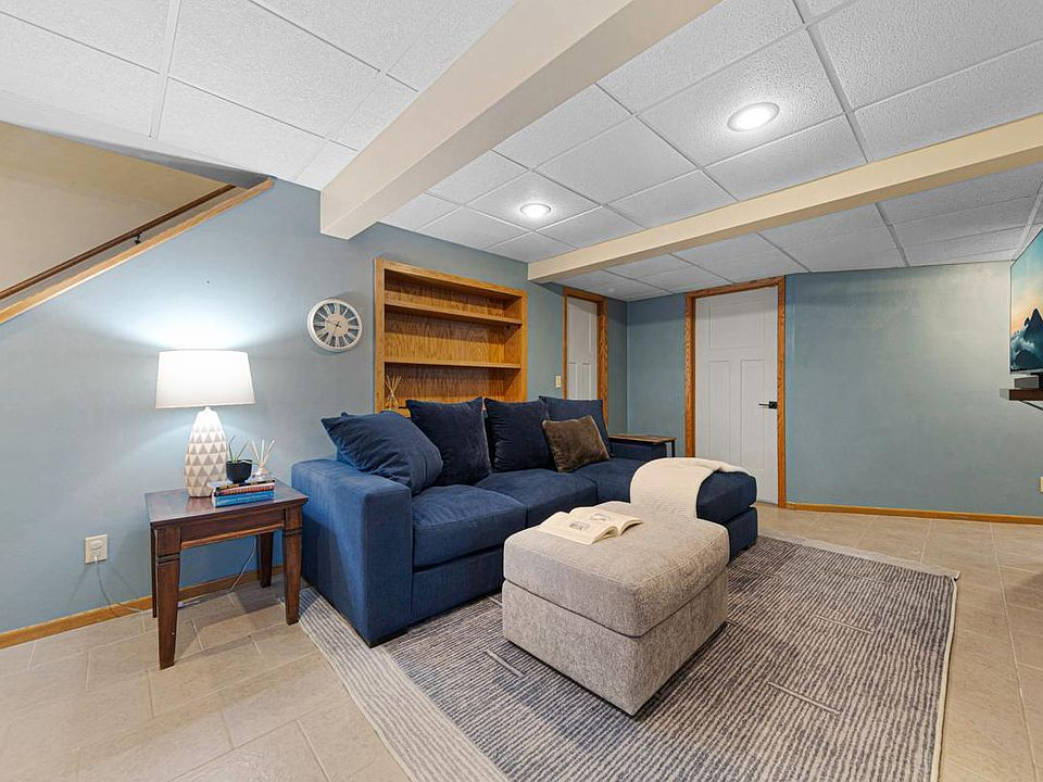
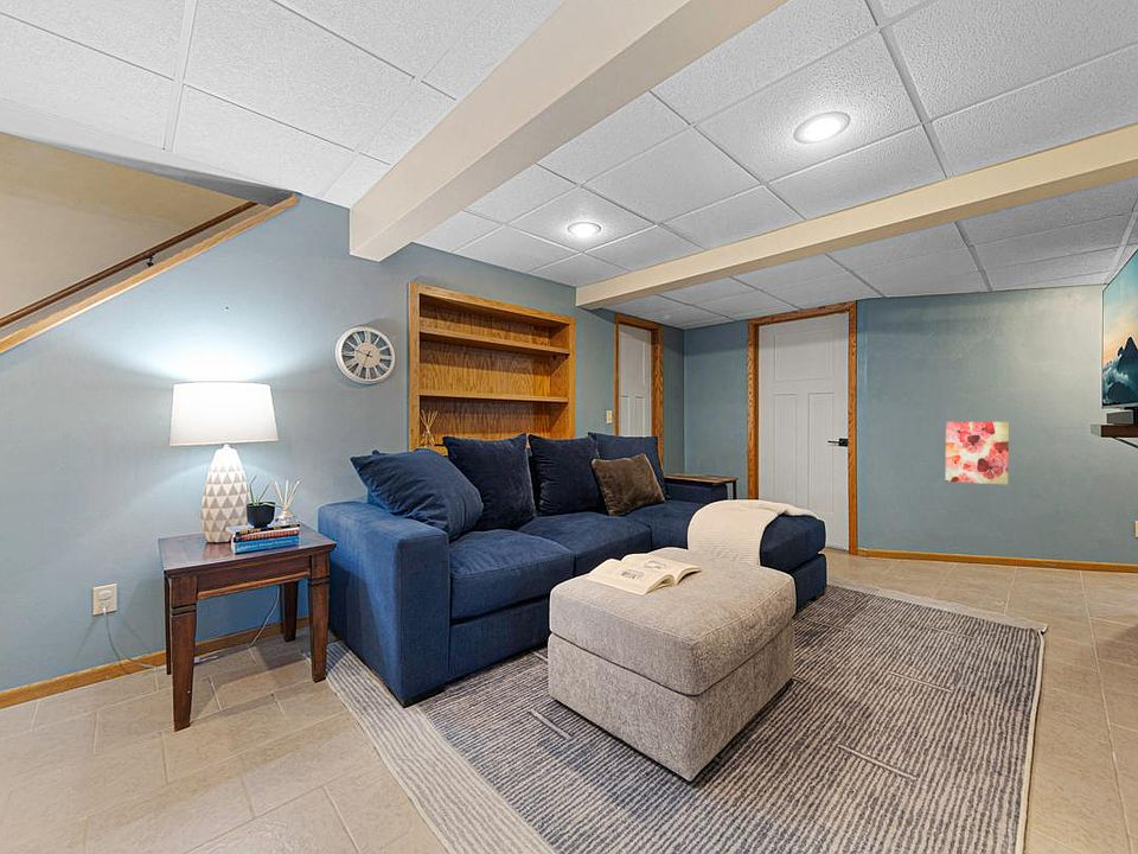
+ wall art (976, 452)
